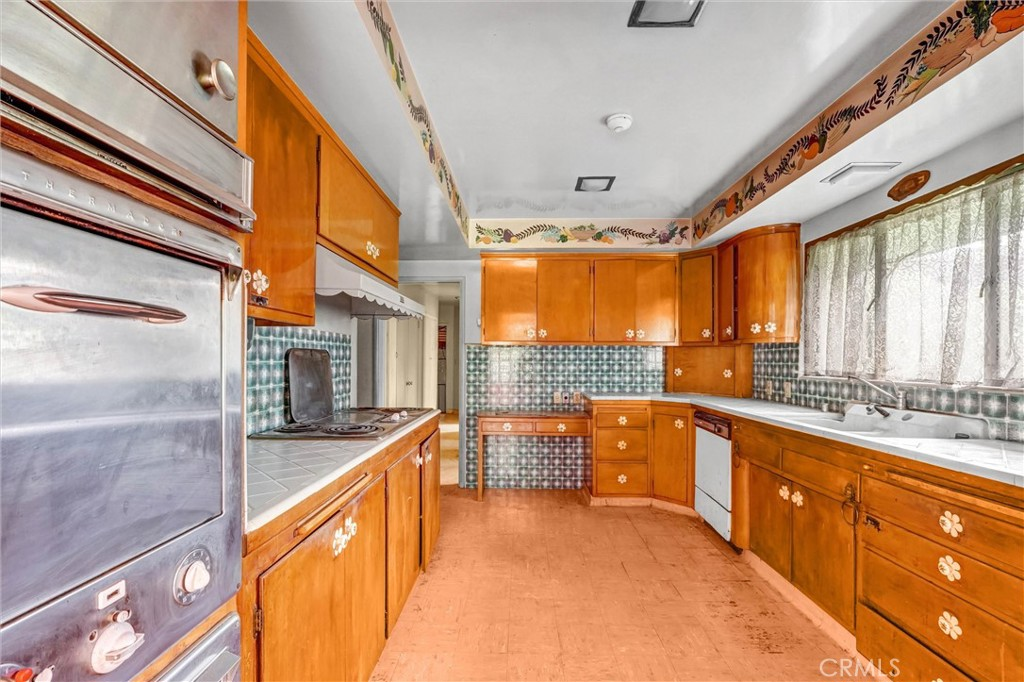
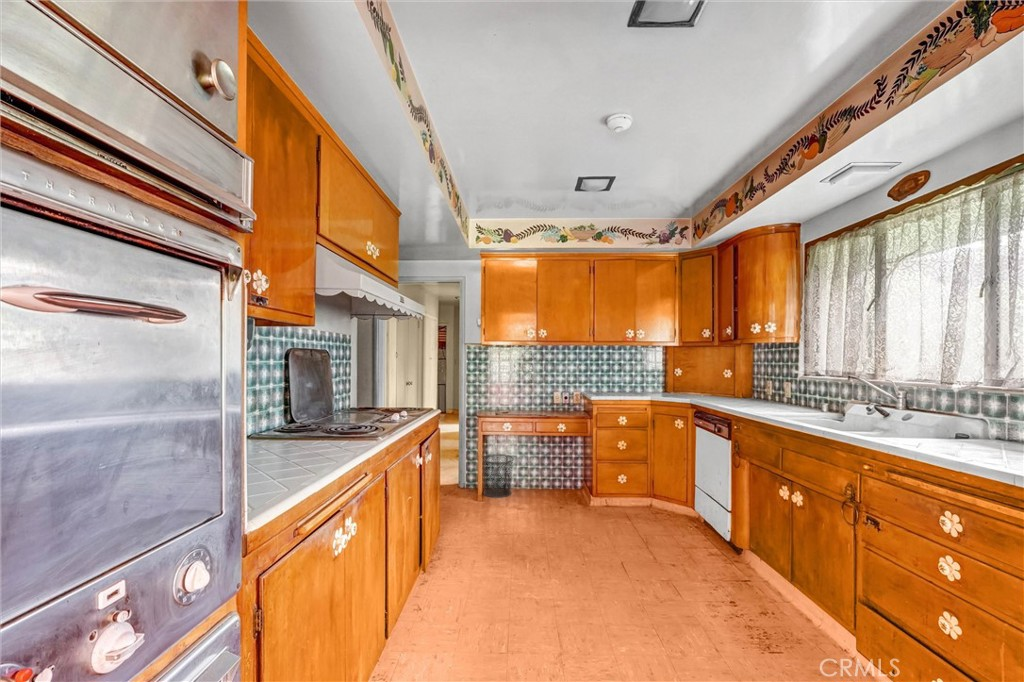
+ waste bin (497, 475)
